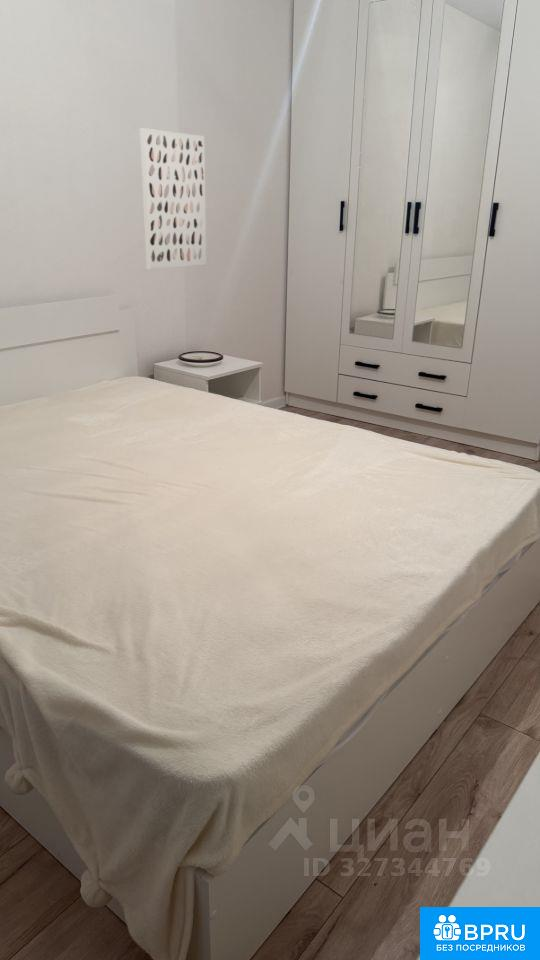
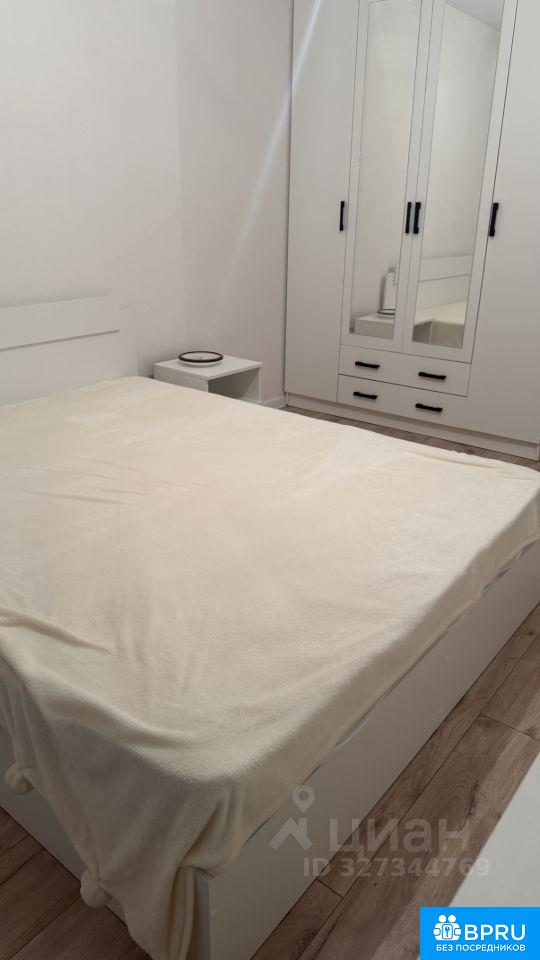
- wall art (175, 202)
